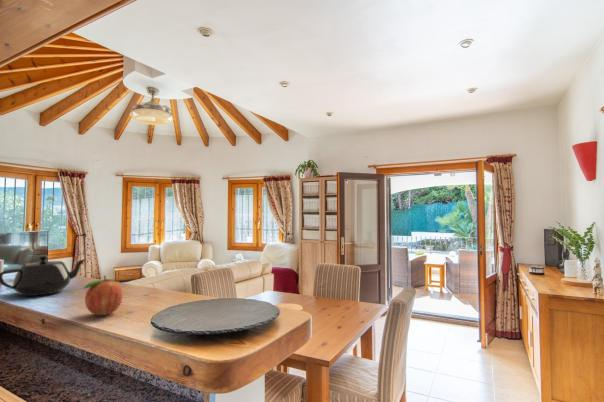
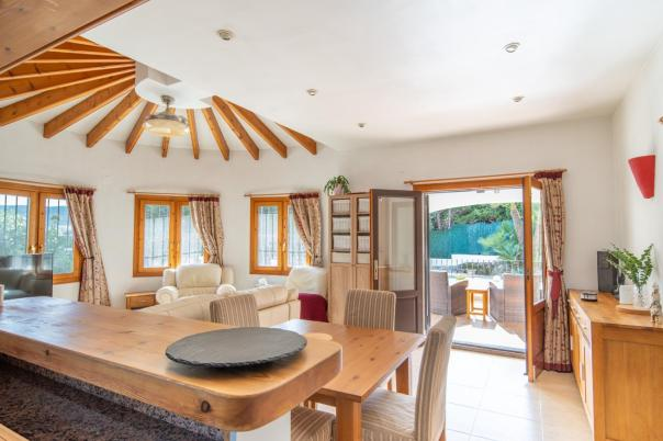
- fruit (103, 294)
- teapot (45, 273)
